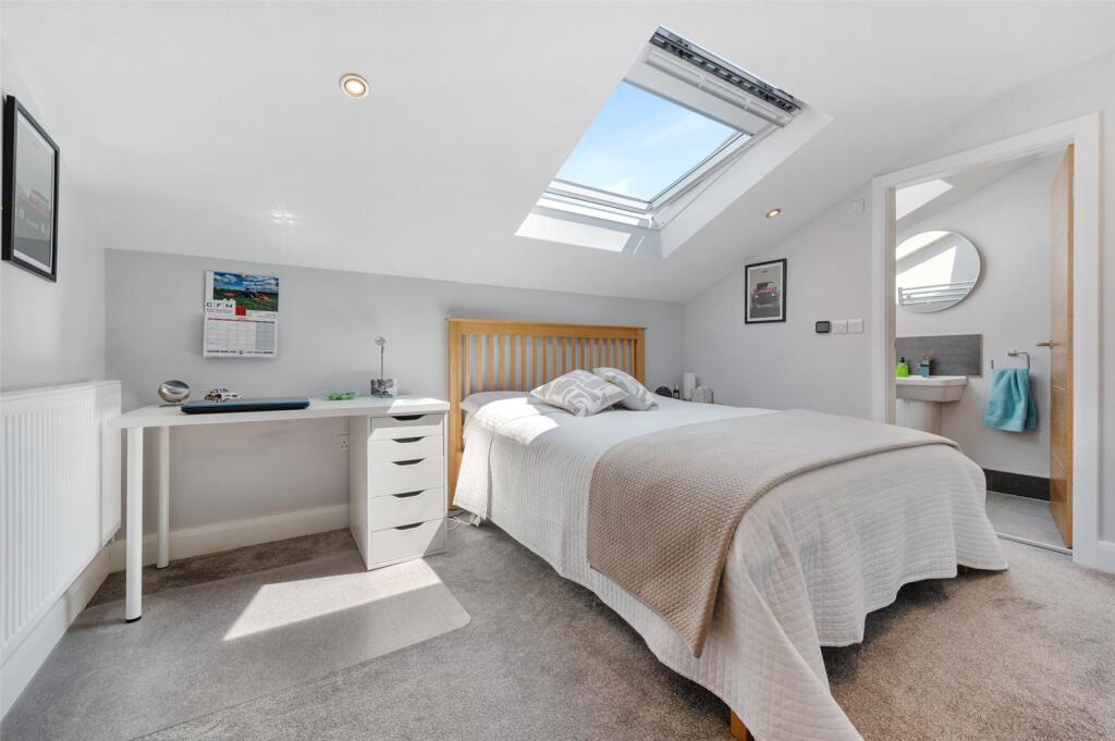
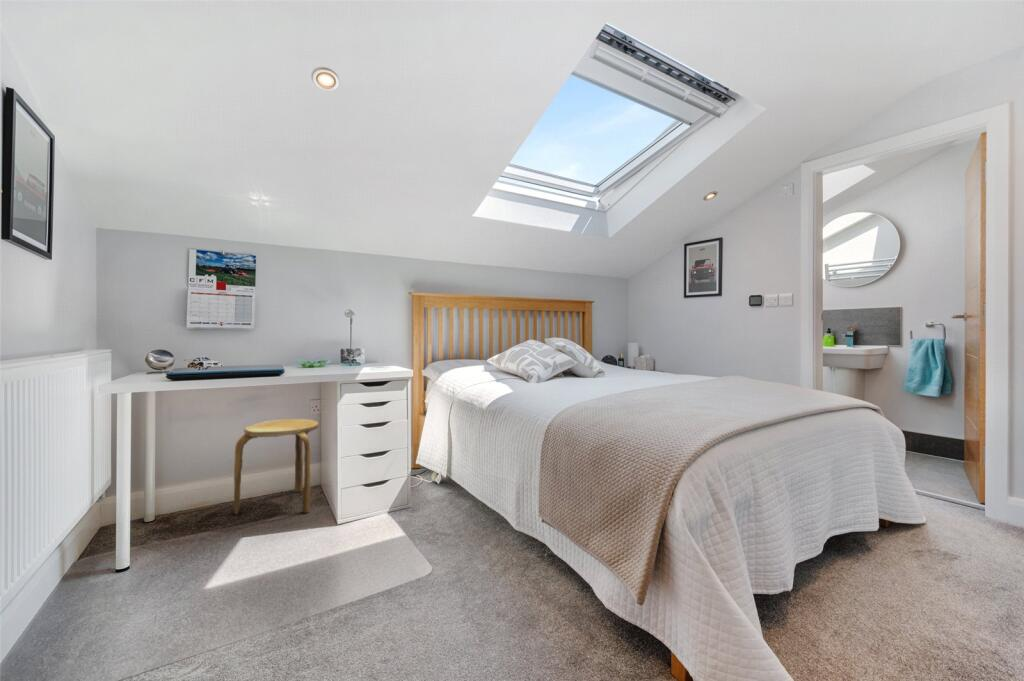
+ stool (295, 464)
